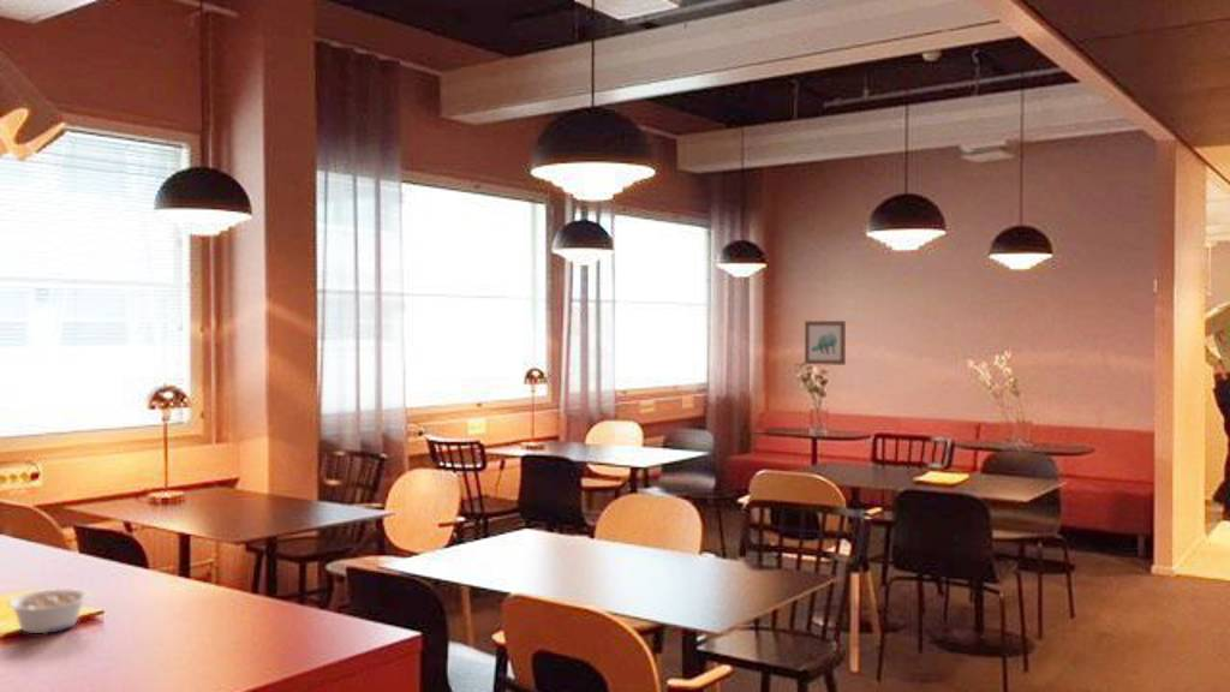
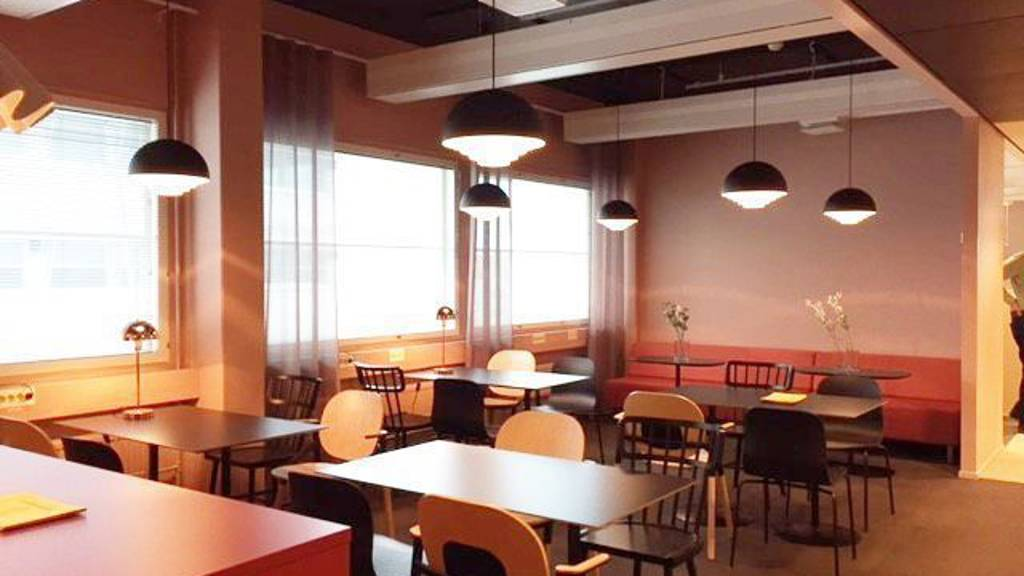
- legume (49, 609)
- wall art (824, 342)
